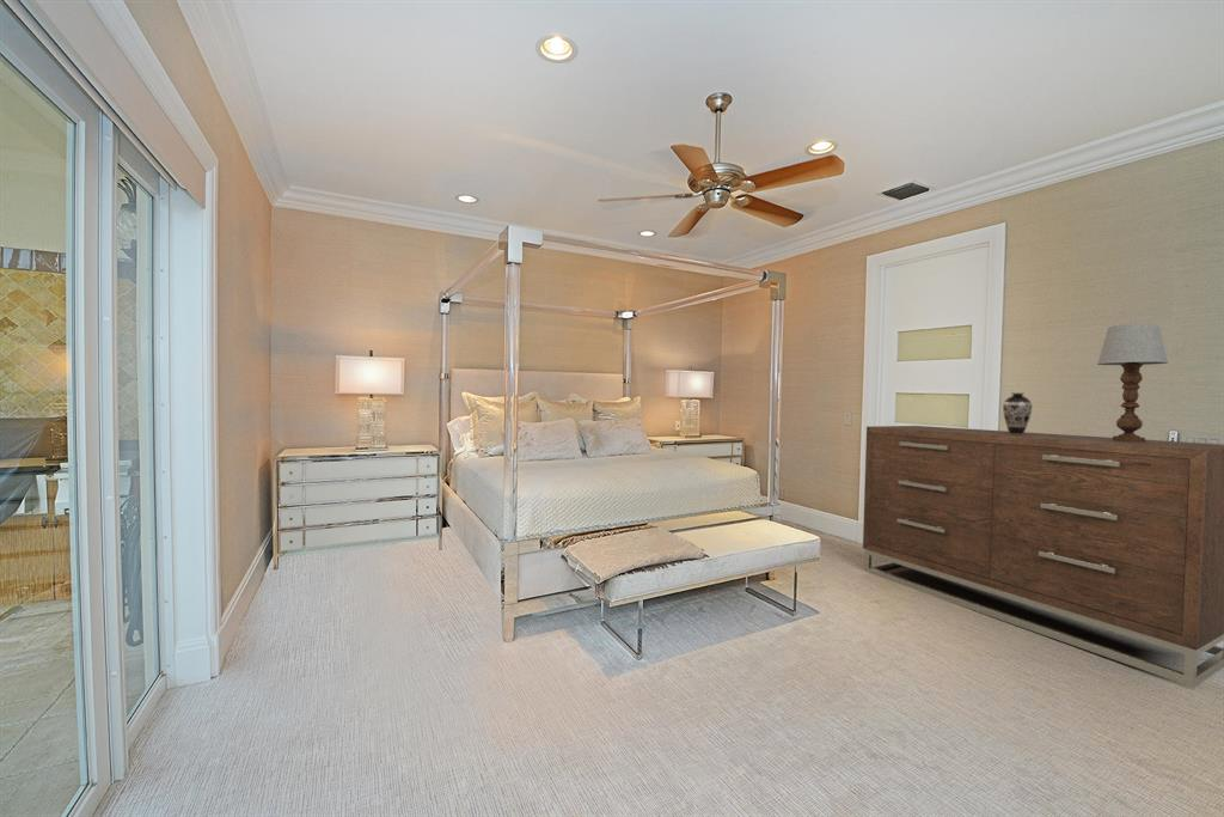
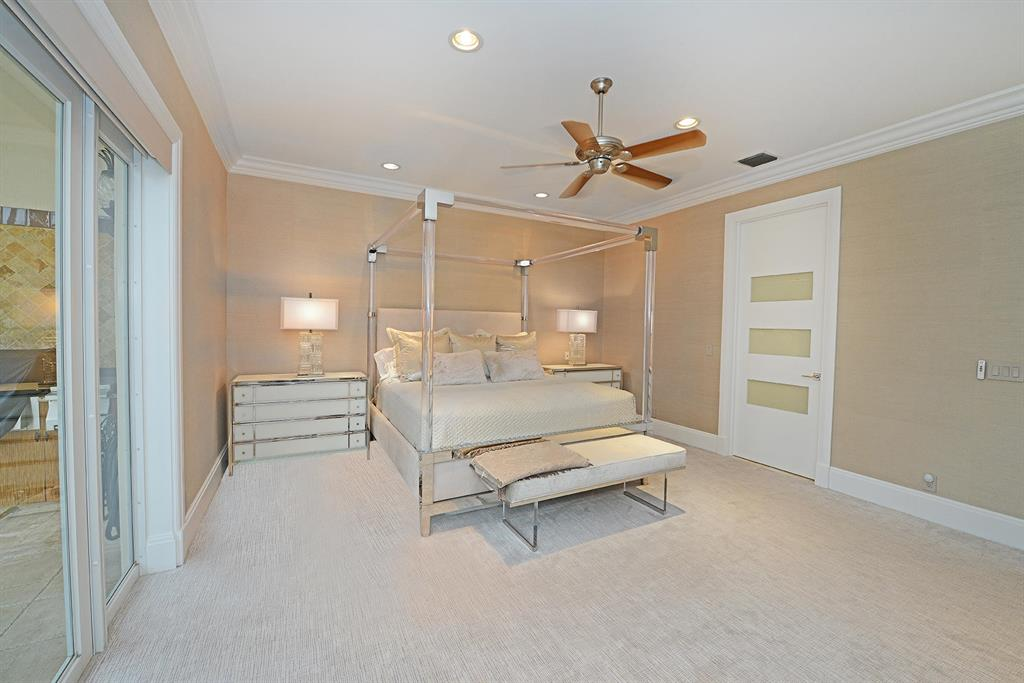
- table lamp (1130, 383)
- dresser (1016, 520)
- decorative vase (1016, 413)
